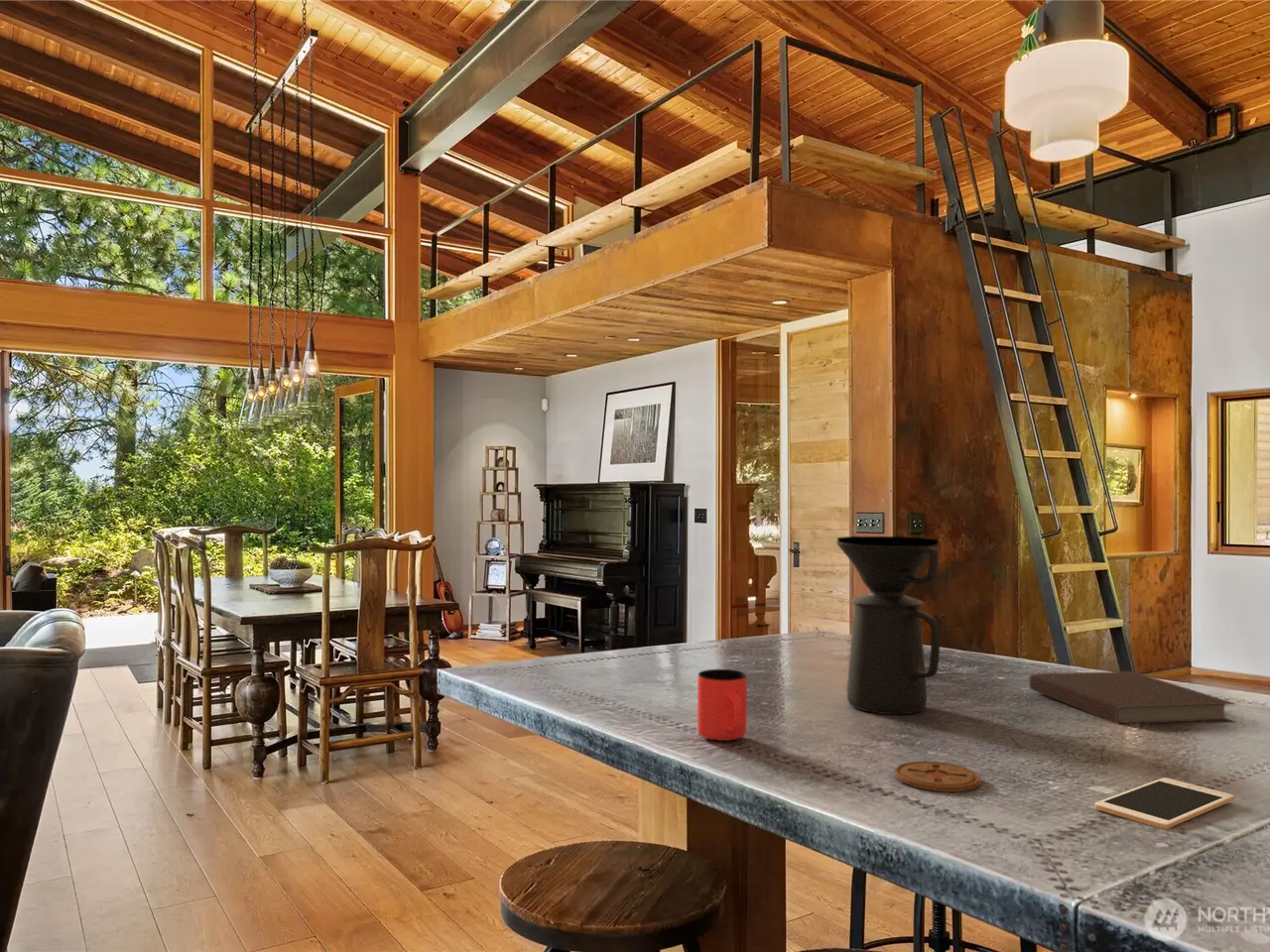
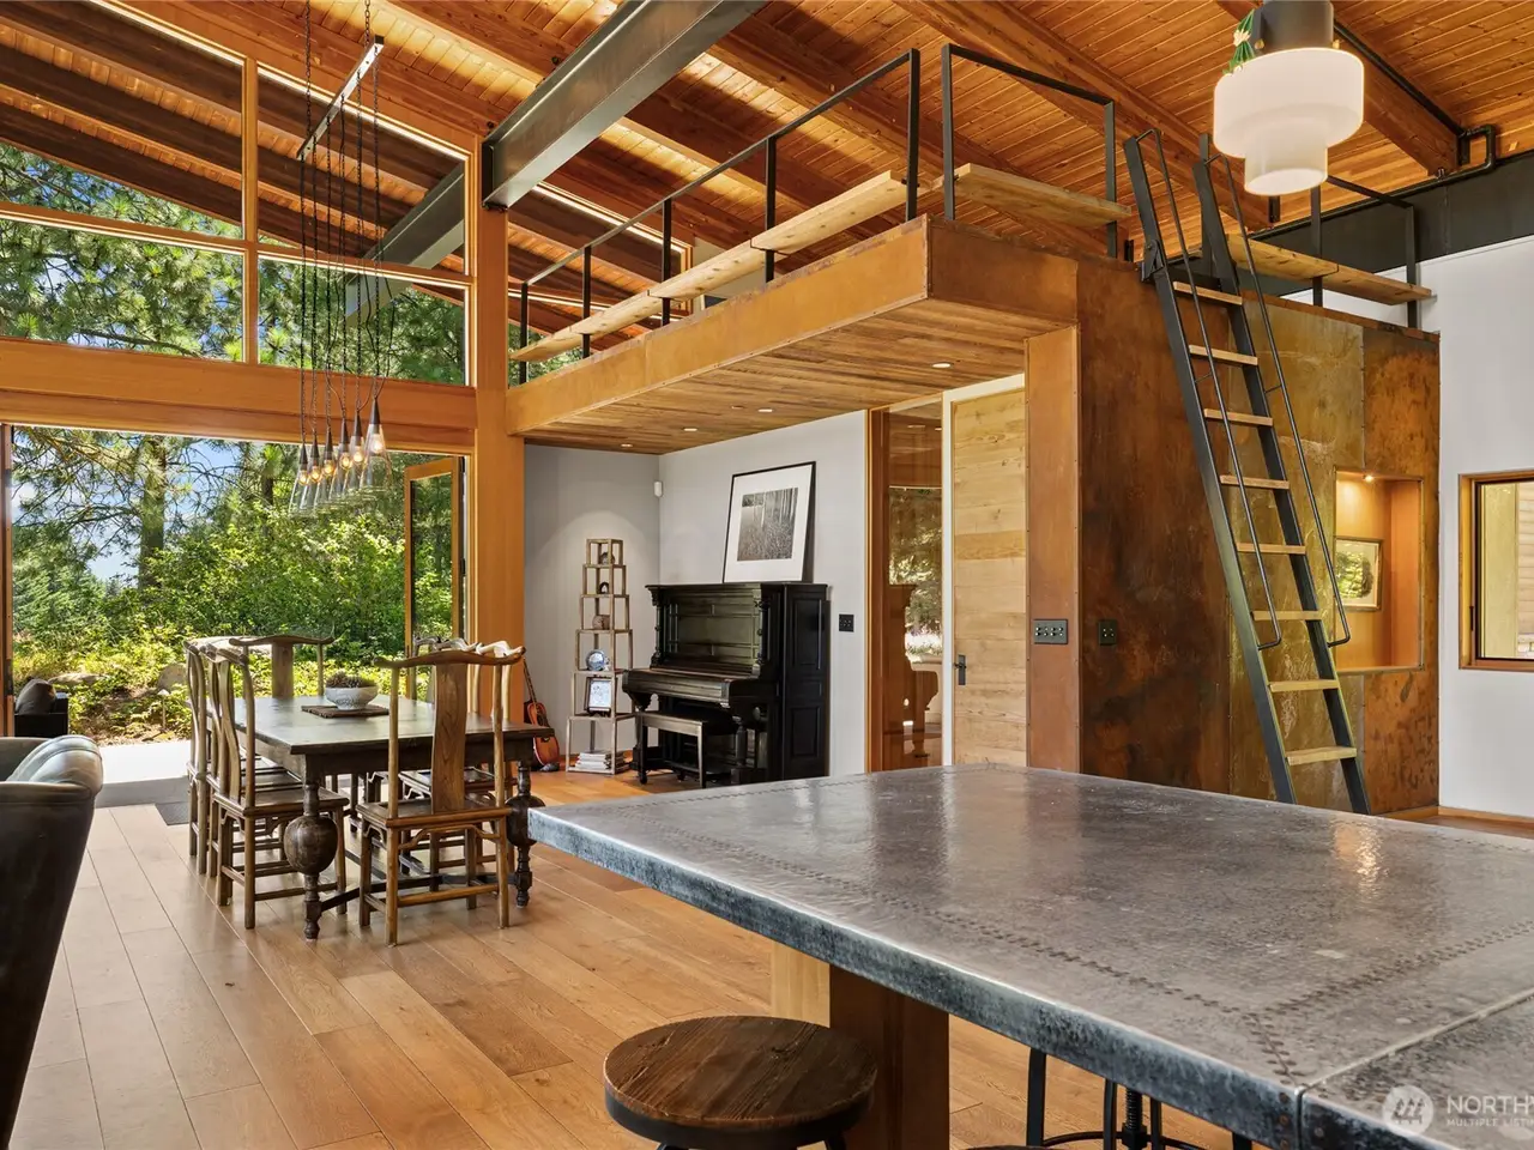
- cell phone (1165, 801)
- coaster (937, 775)
- notebook (1125, 696)
- cup (725, 707)
- coffee maker (886, 622)
